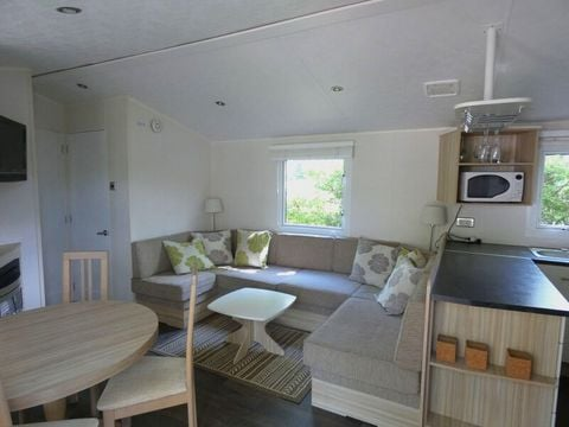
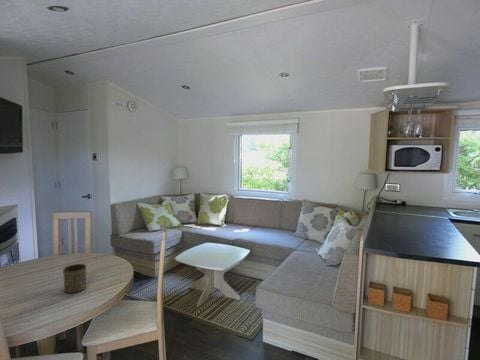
+ cup (75, 278)
